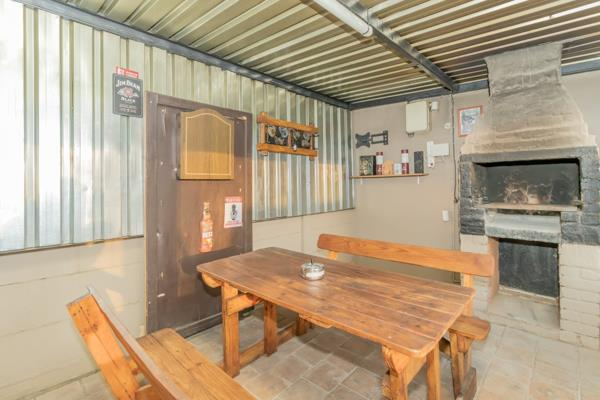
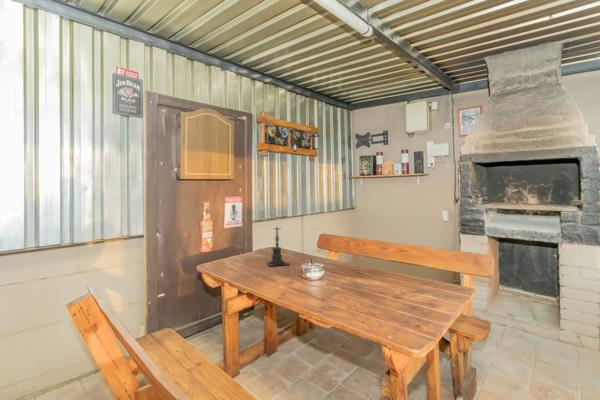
+ candle holder (277, 242)
